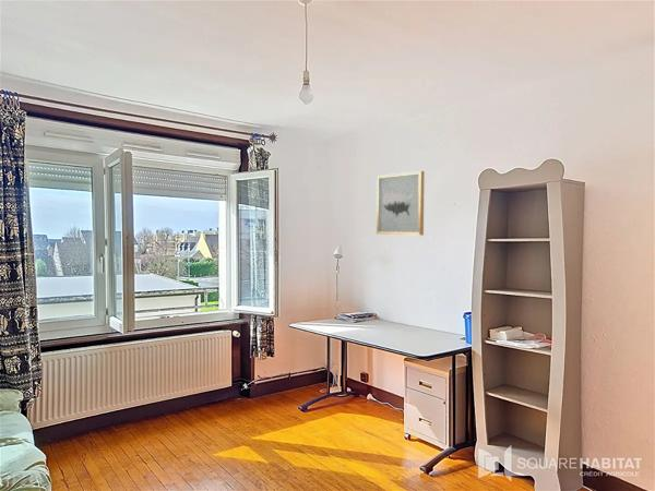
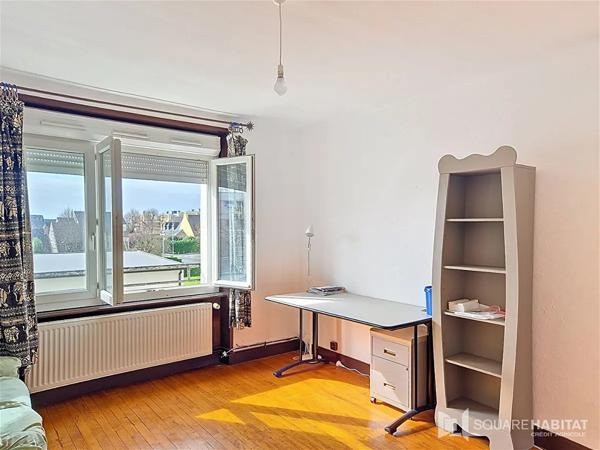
- wall art (398, 204)
